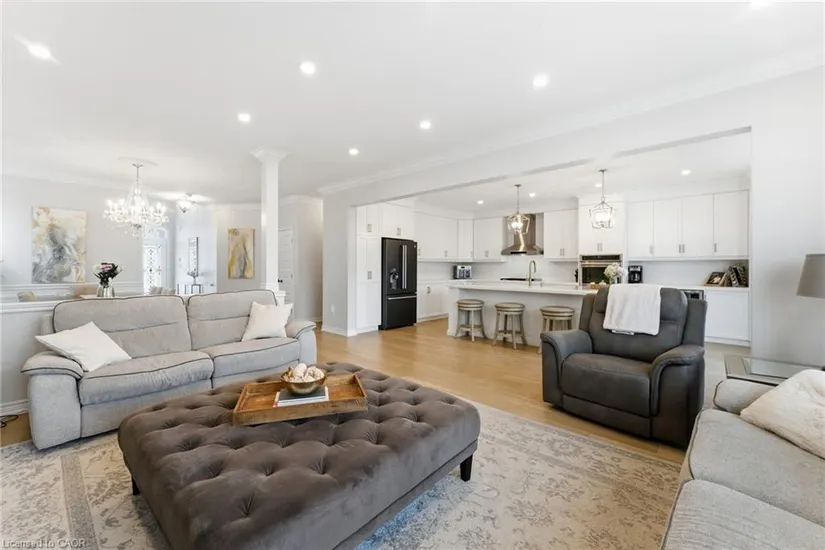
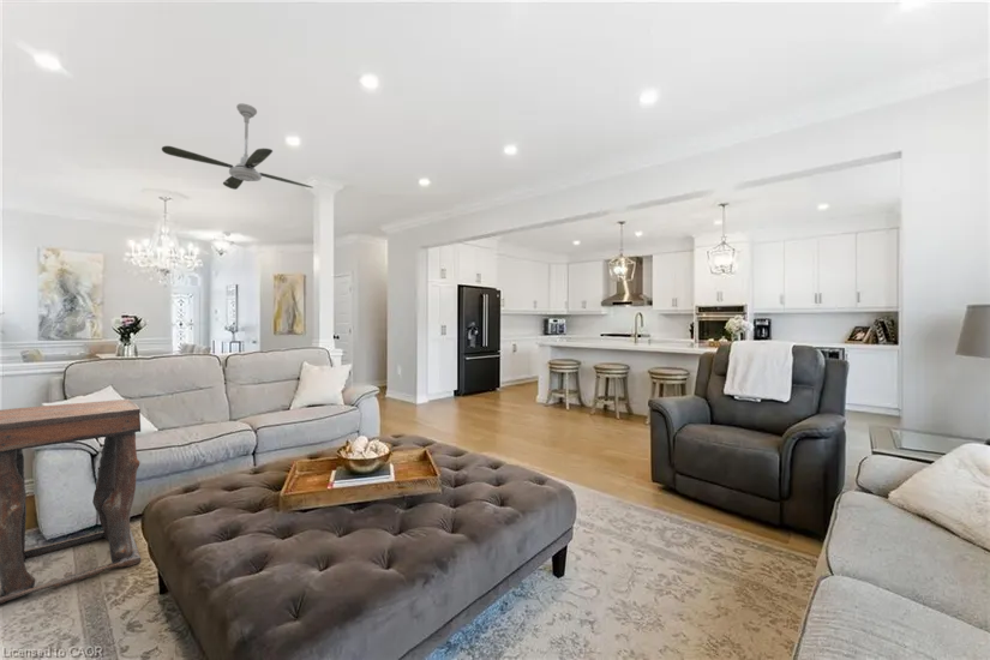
+ ceiling fan (245, 142)
+ side table (94, 493)
